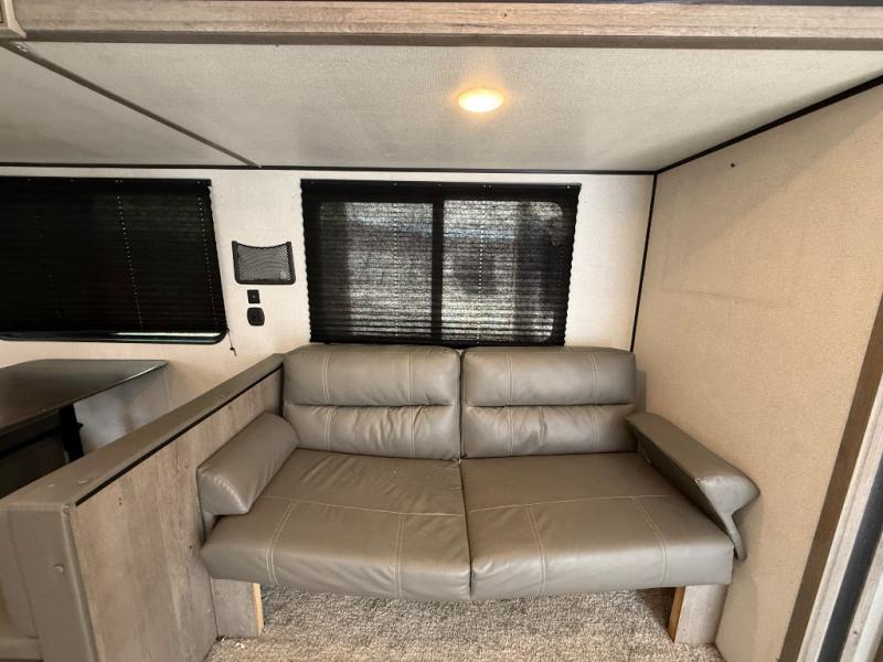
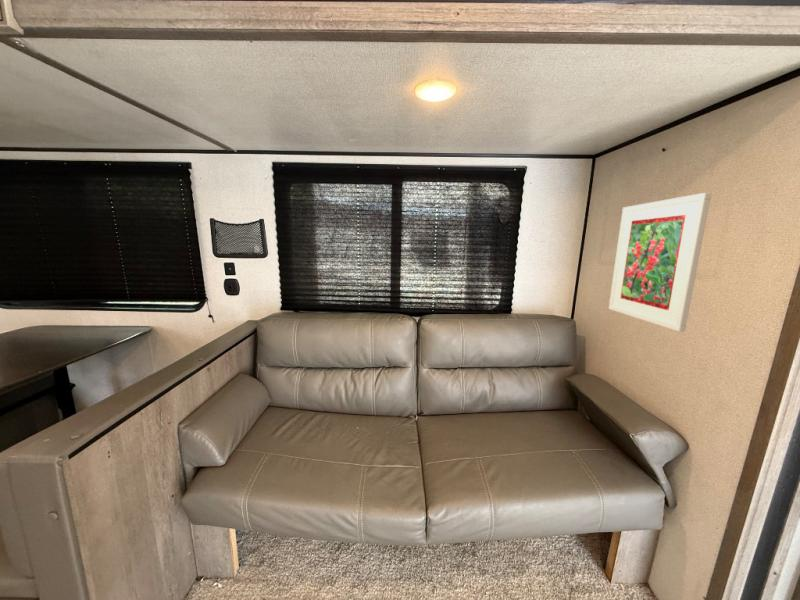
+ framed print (650, 262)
